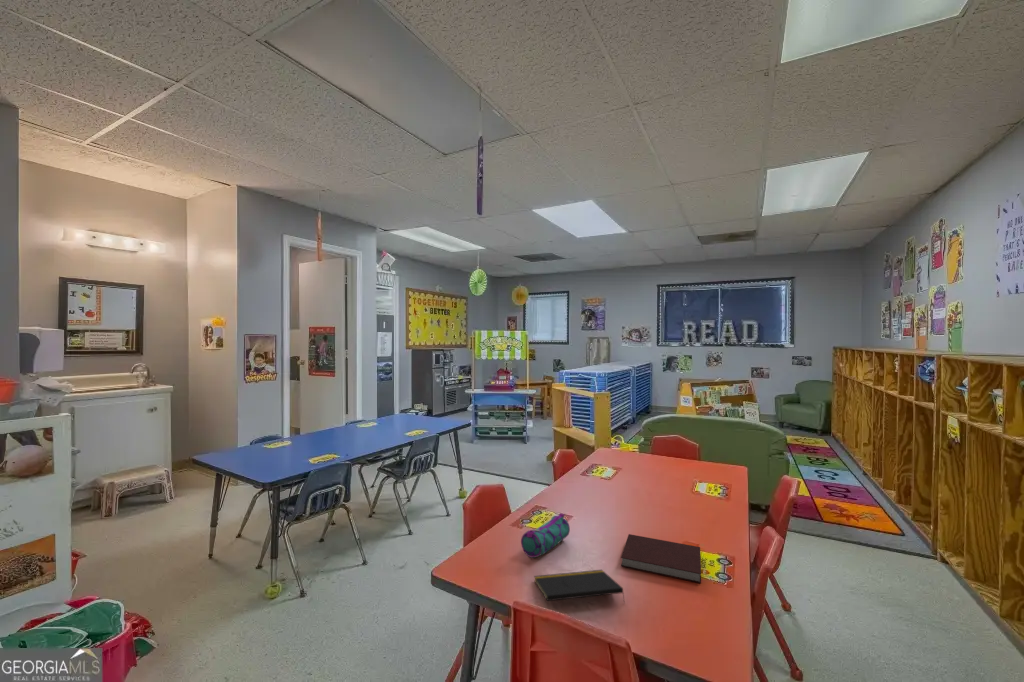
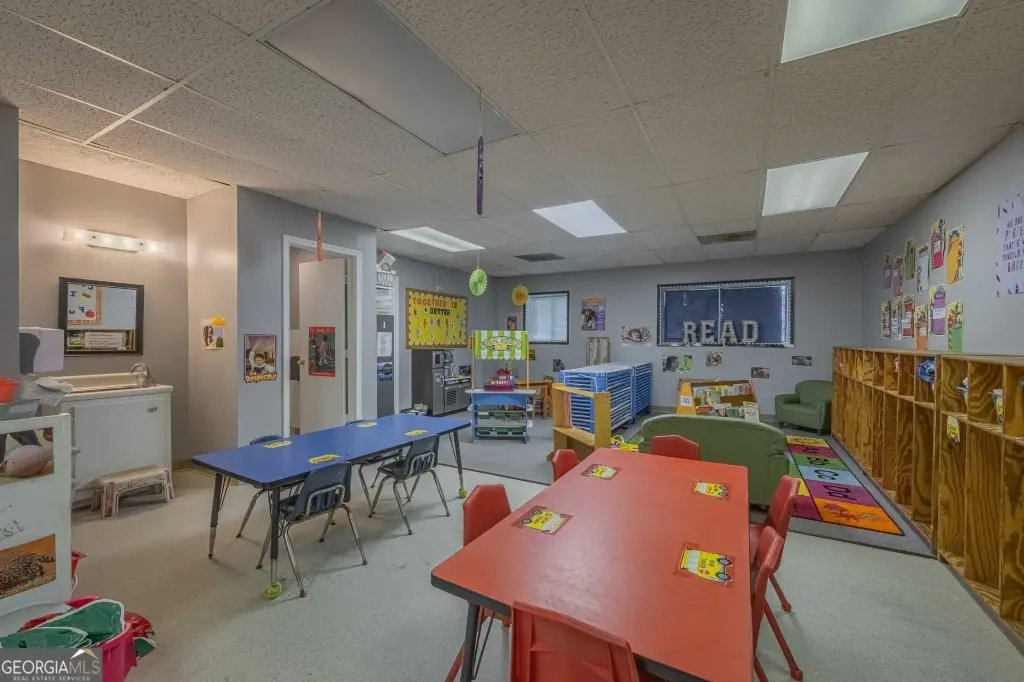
- notebook (661, 556)
- pencil case (546, 534)
- notepad (576, 584)
